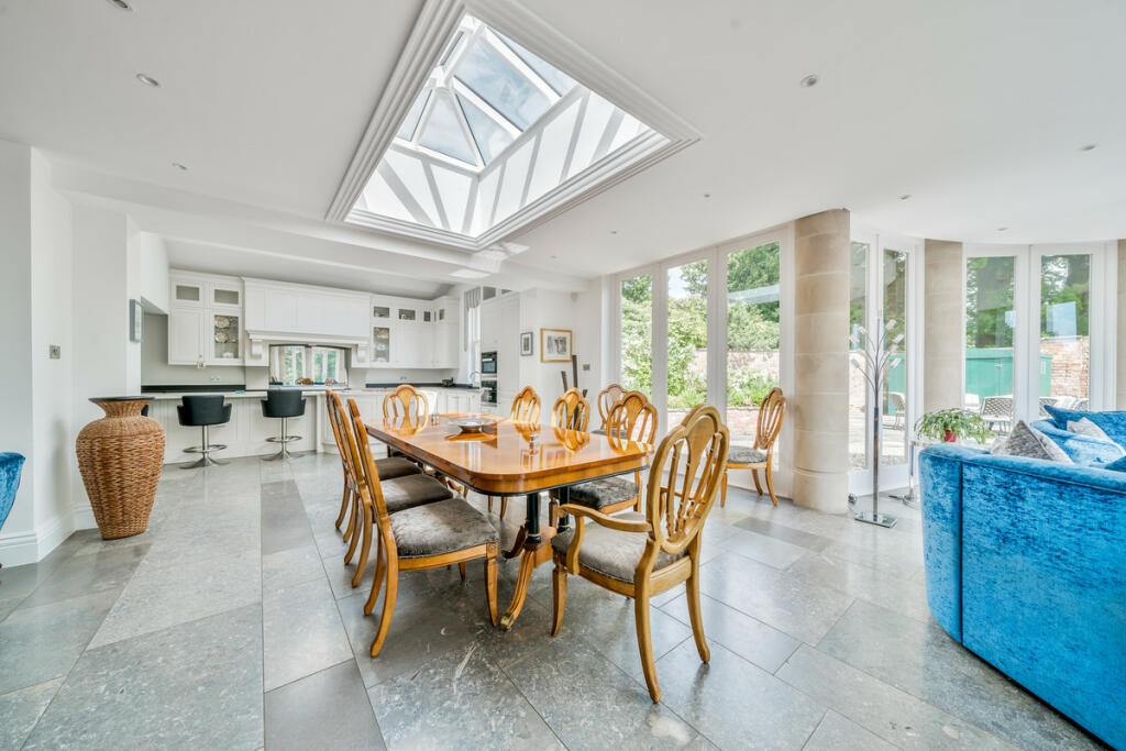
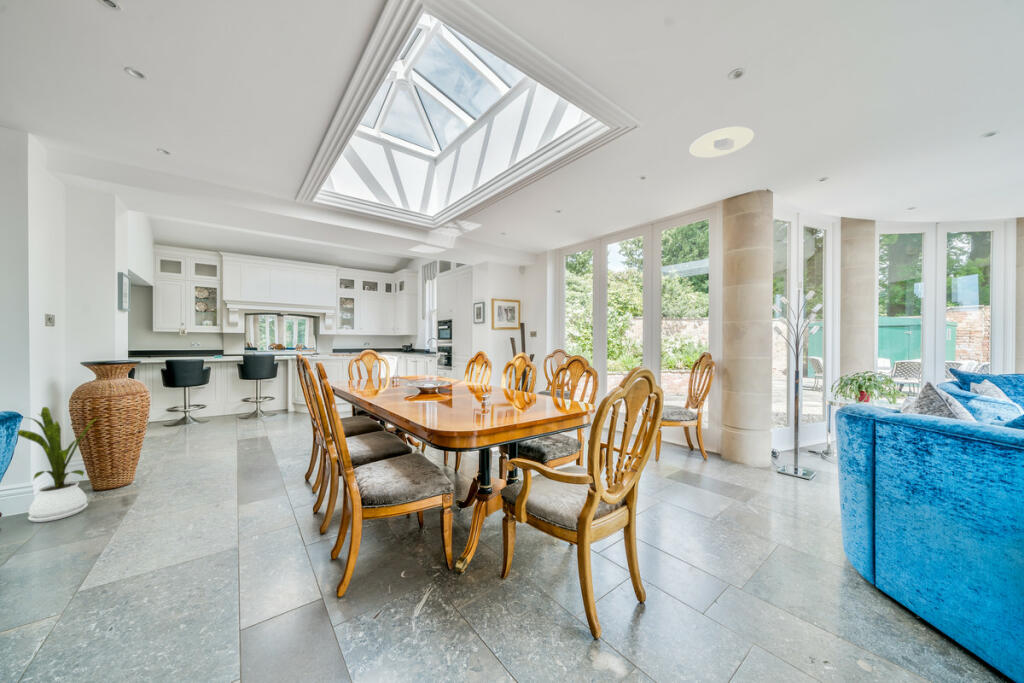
+ recessed light (720, 140)
+ house plant (55, 459)
